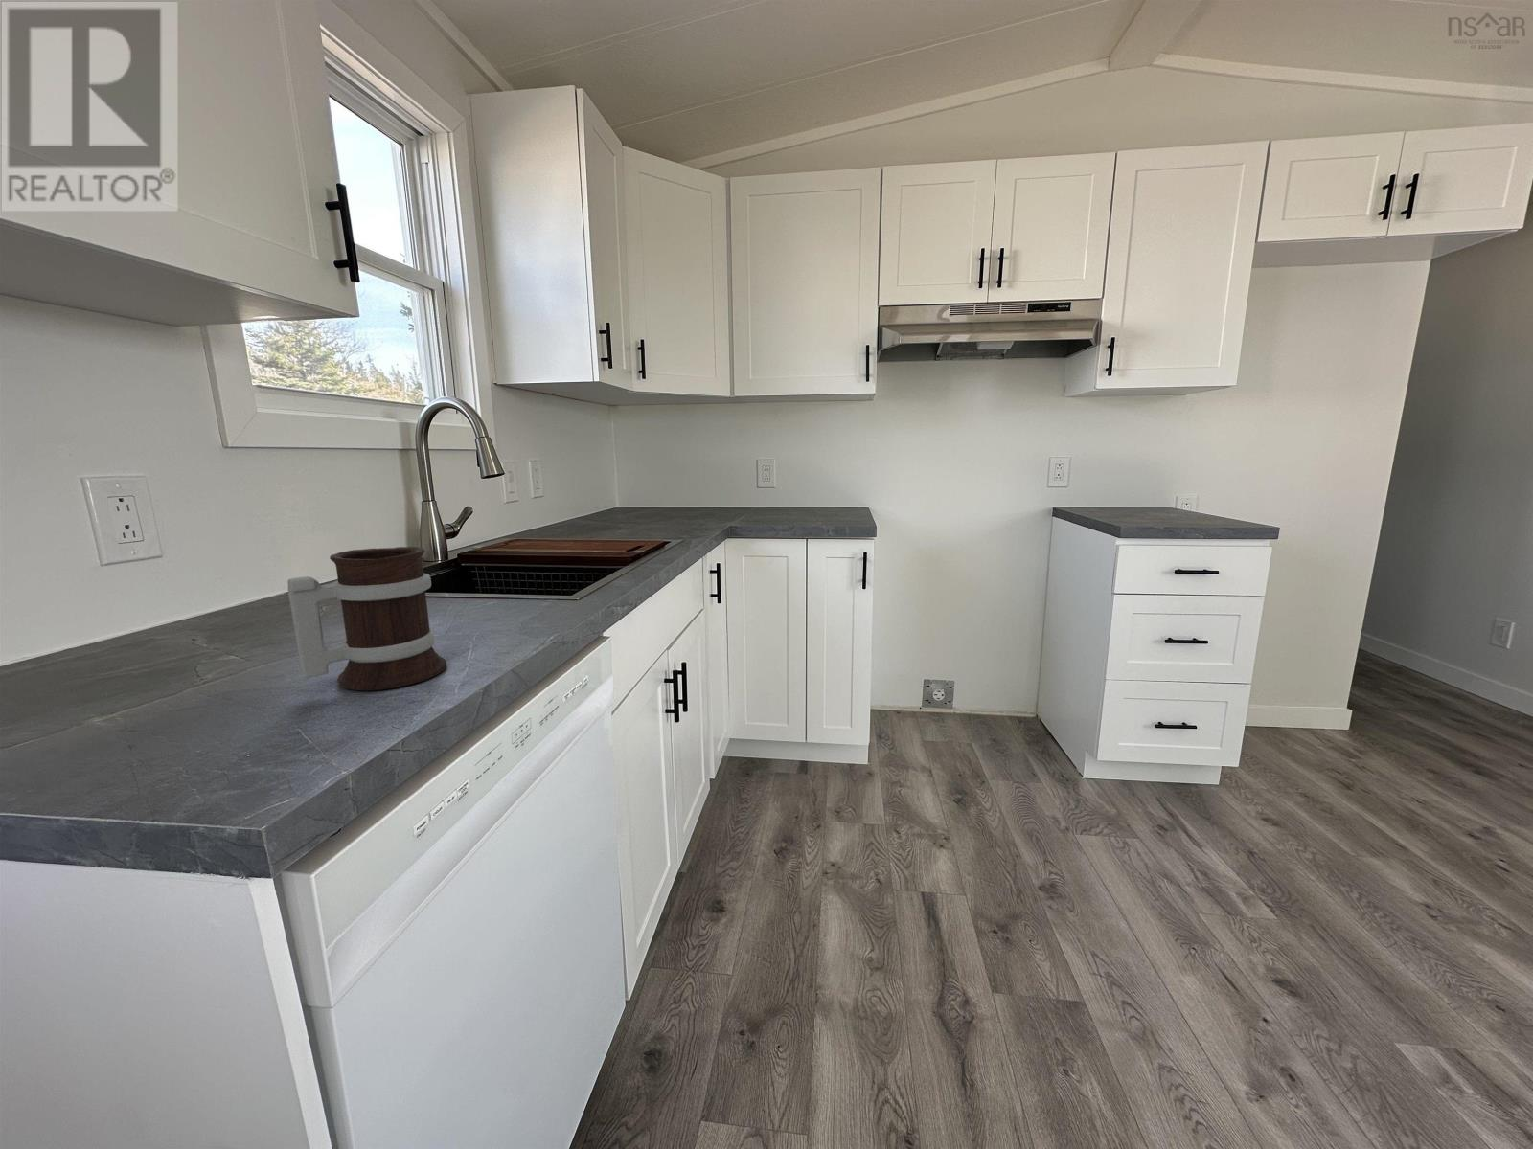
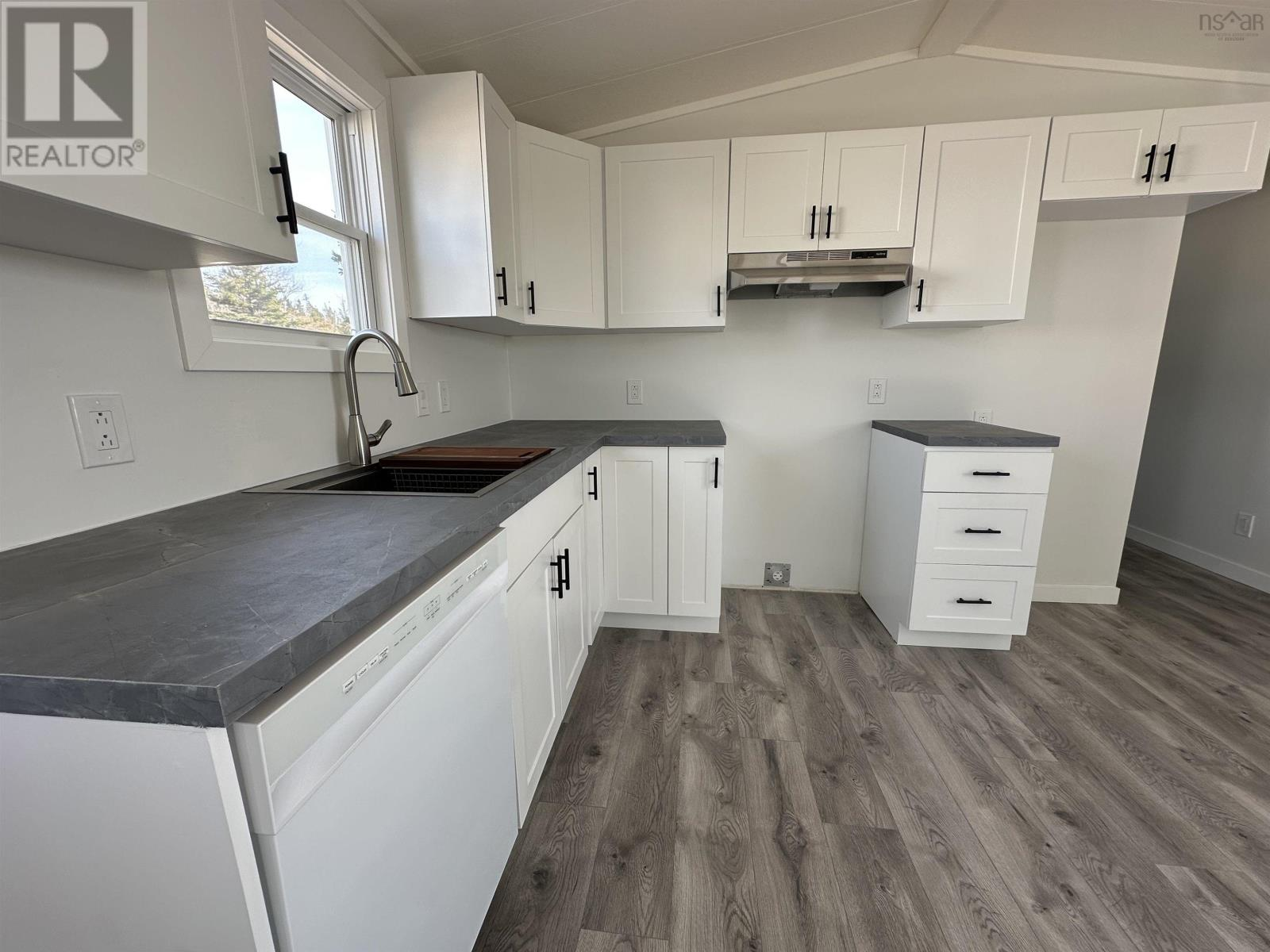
- mug (373, 614)
